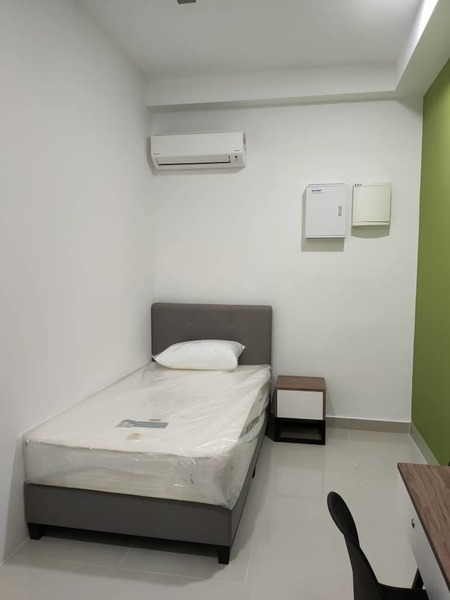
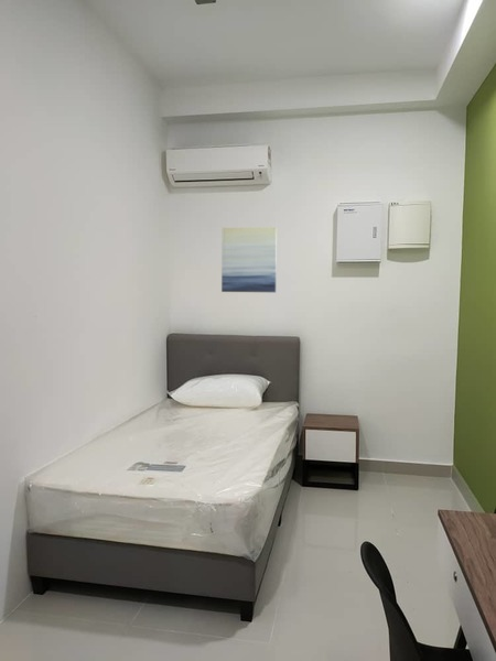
+ wall art (248, 260)
